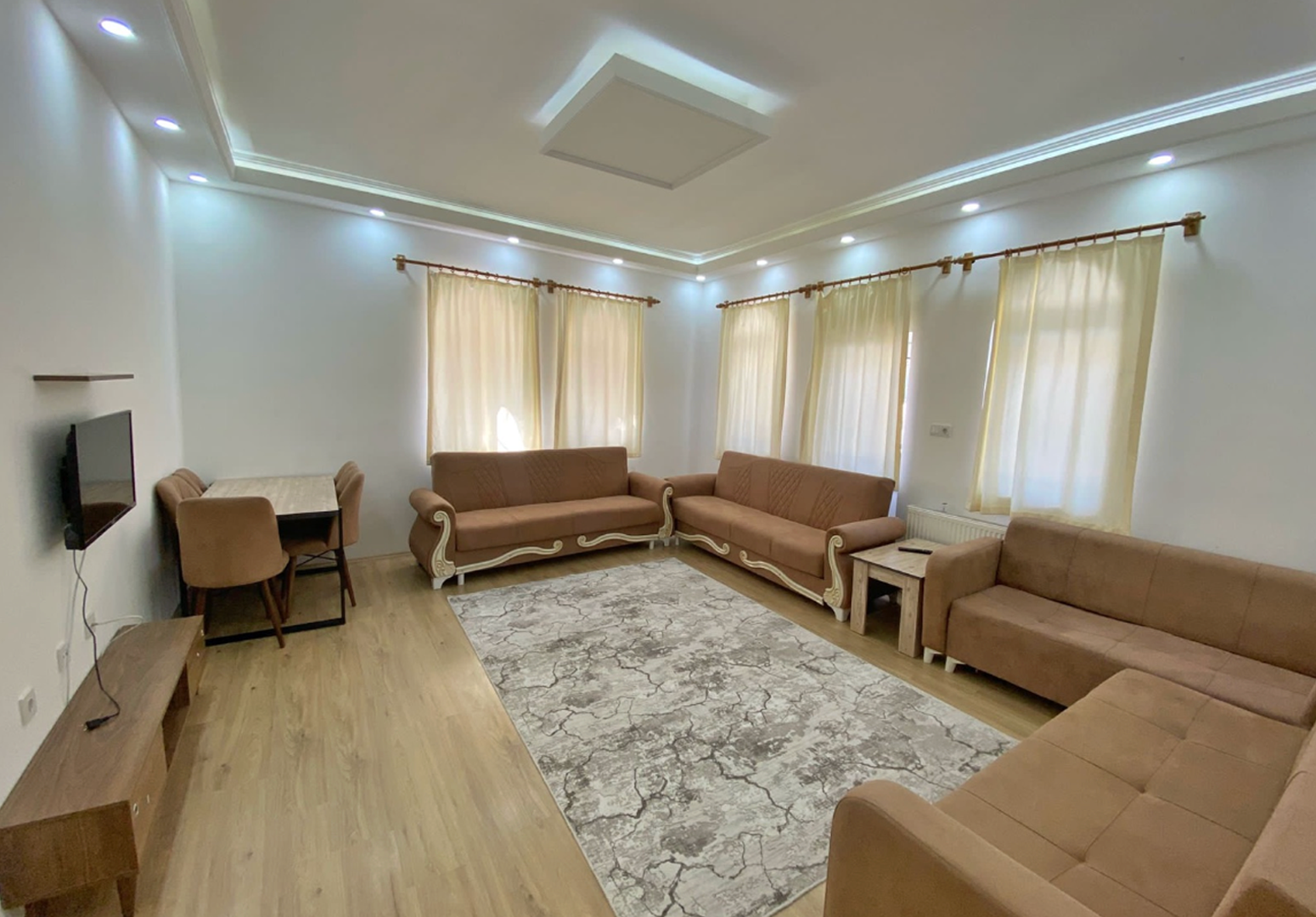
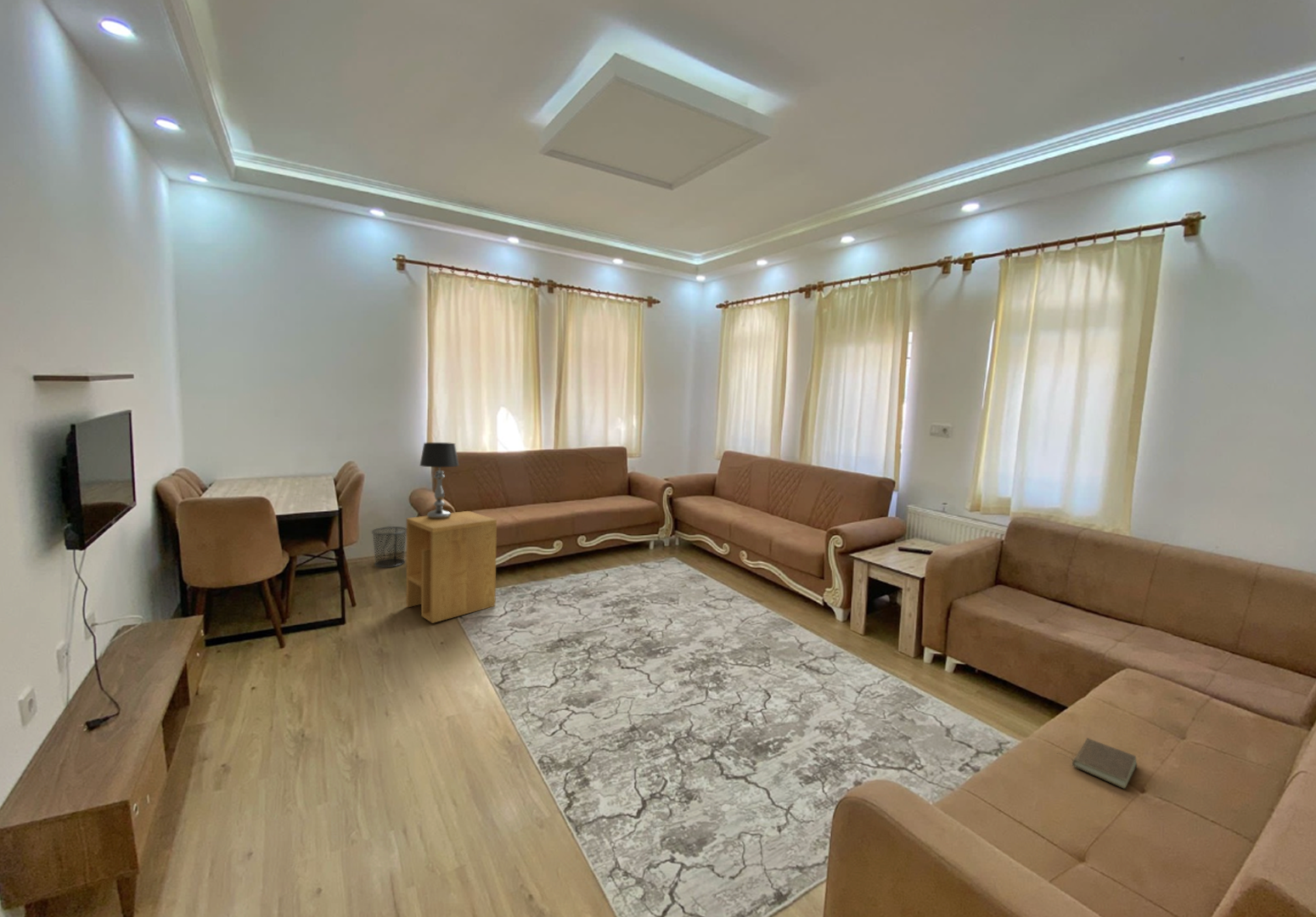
+ table lamp (439, 480)
+ book (1096, 758)
+ waste bin (389, 547)
+ side table (451, 562)
